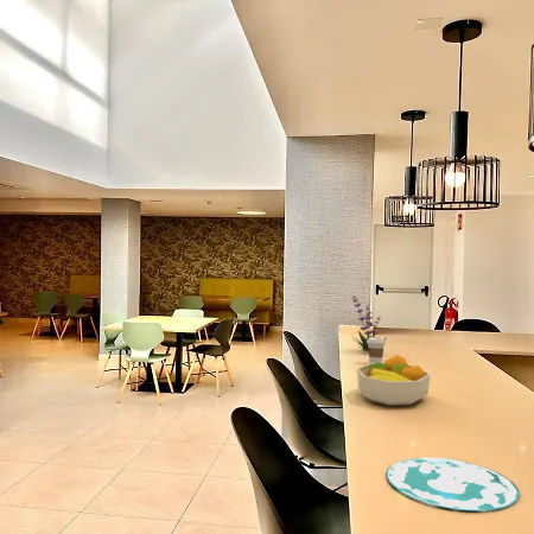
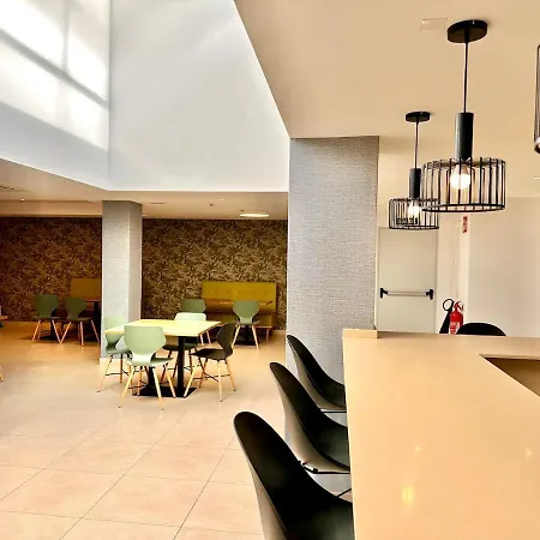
- plate (450, 475)
- plant (368, 324)
- coffee cup (375, 350)
- fruit bowl (392, 377)
